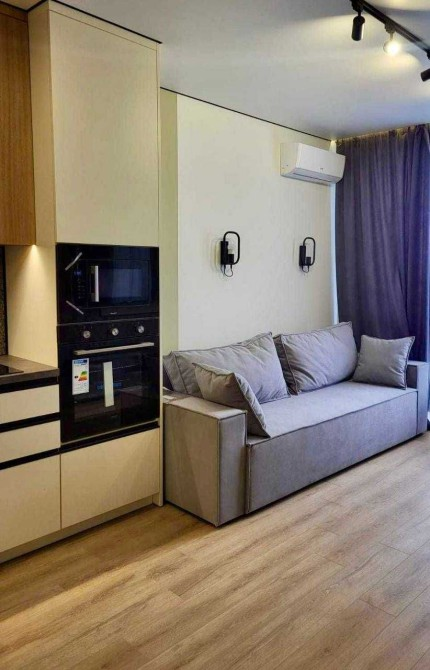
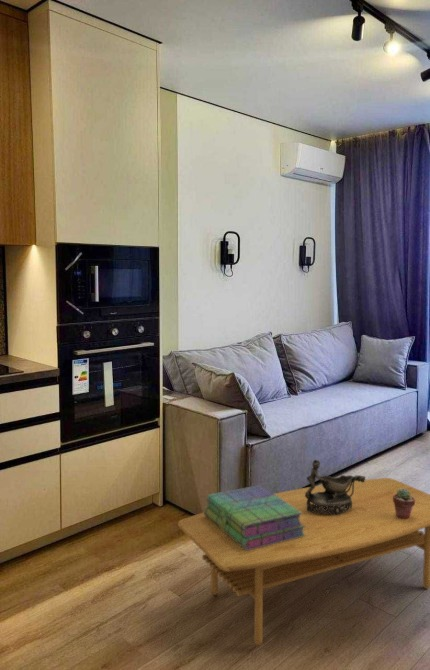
+ stack of books (252, 513)
+ potted succulent (403, 502)
+ coffee table (322, 552)
+ decorative bowl (333, 482)
